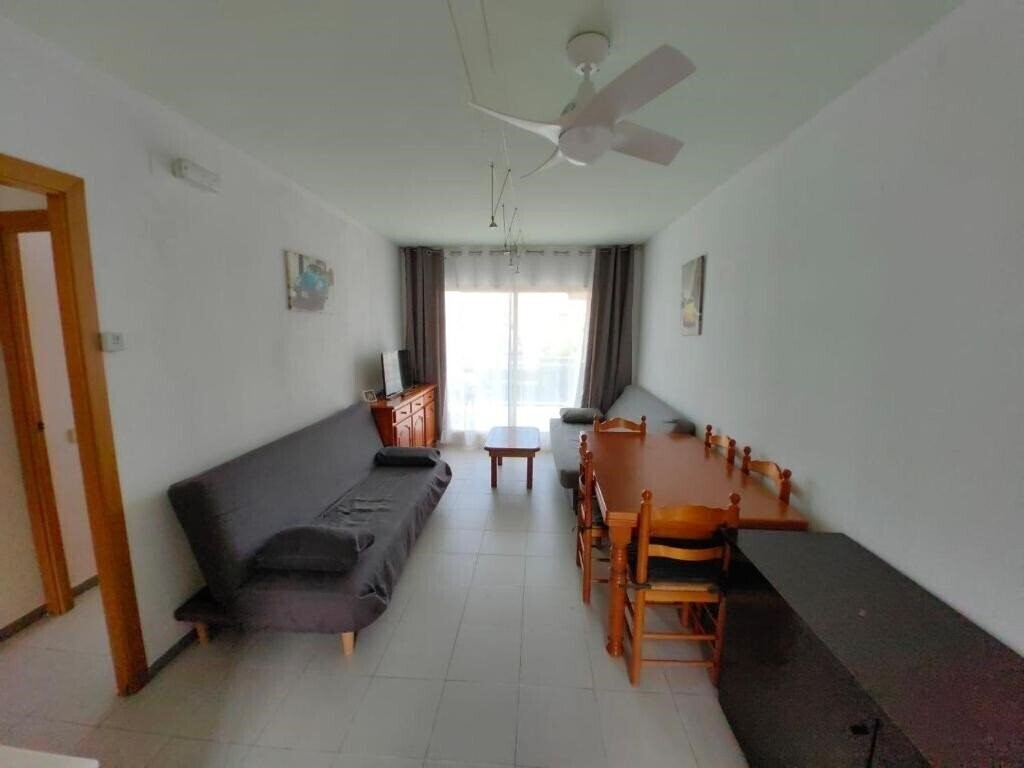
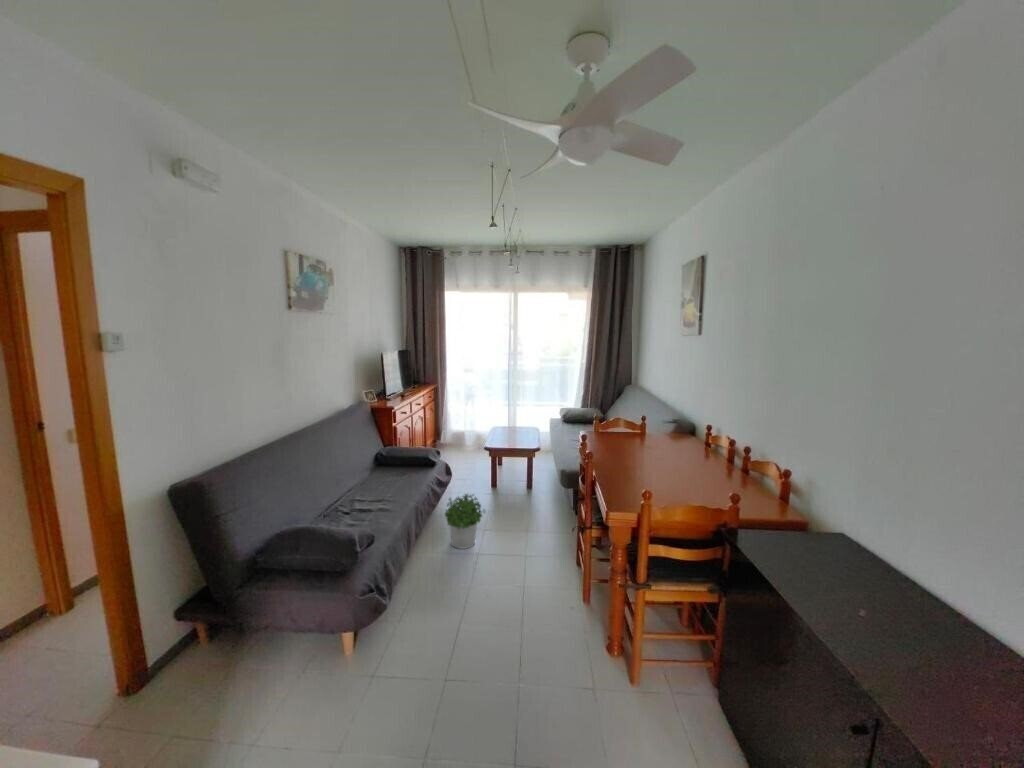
+ potted plant (465, 518)
